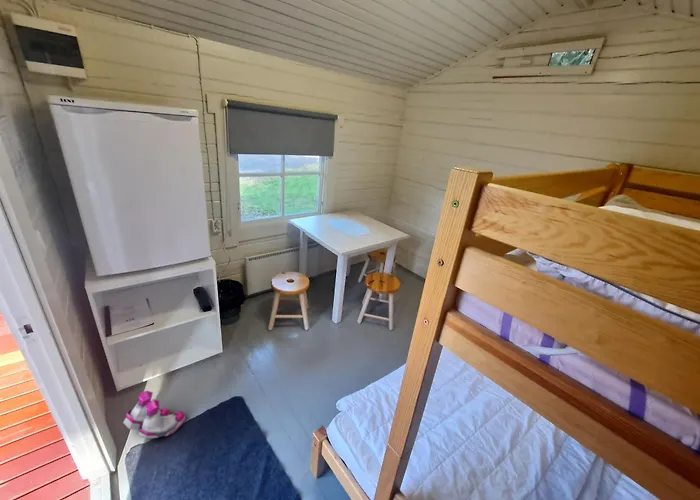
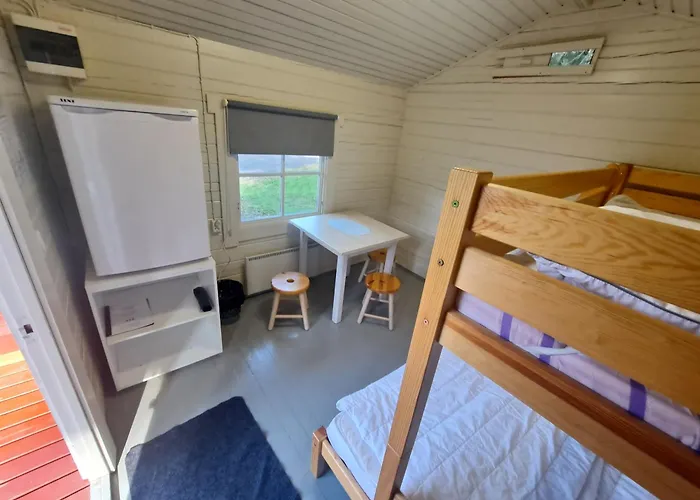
- boots (154, 411)
